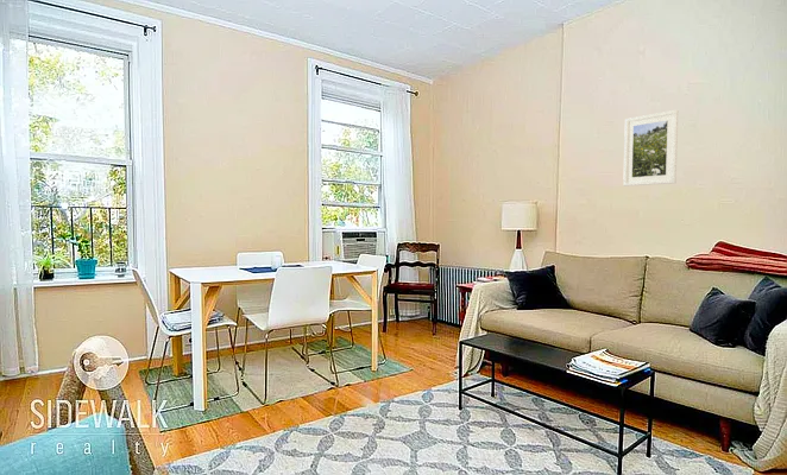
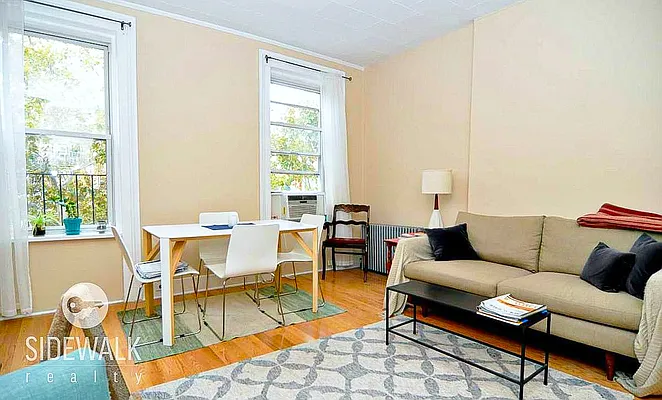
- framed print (649, 150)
